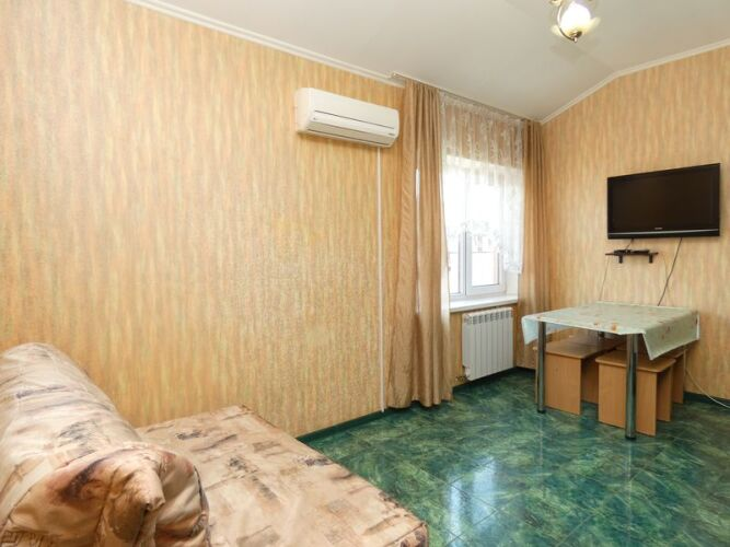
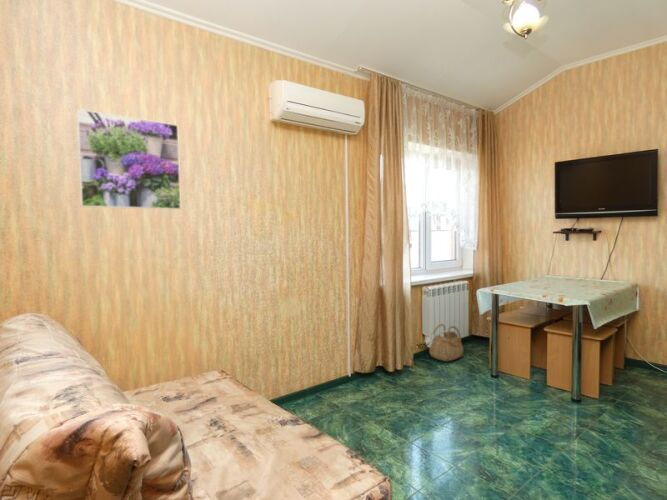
+ basket (446, 341)
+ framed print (132, 163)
